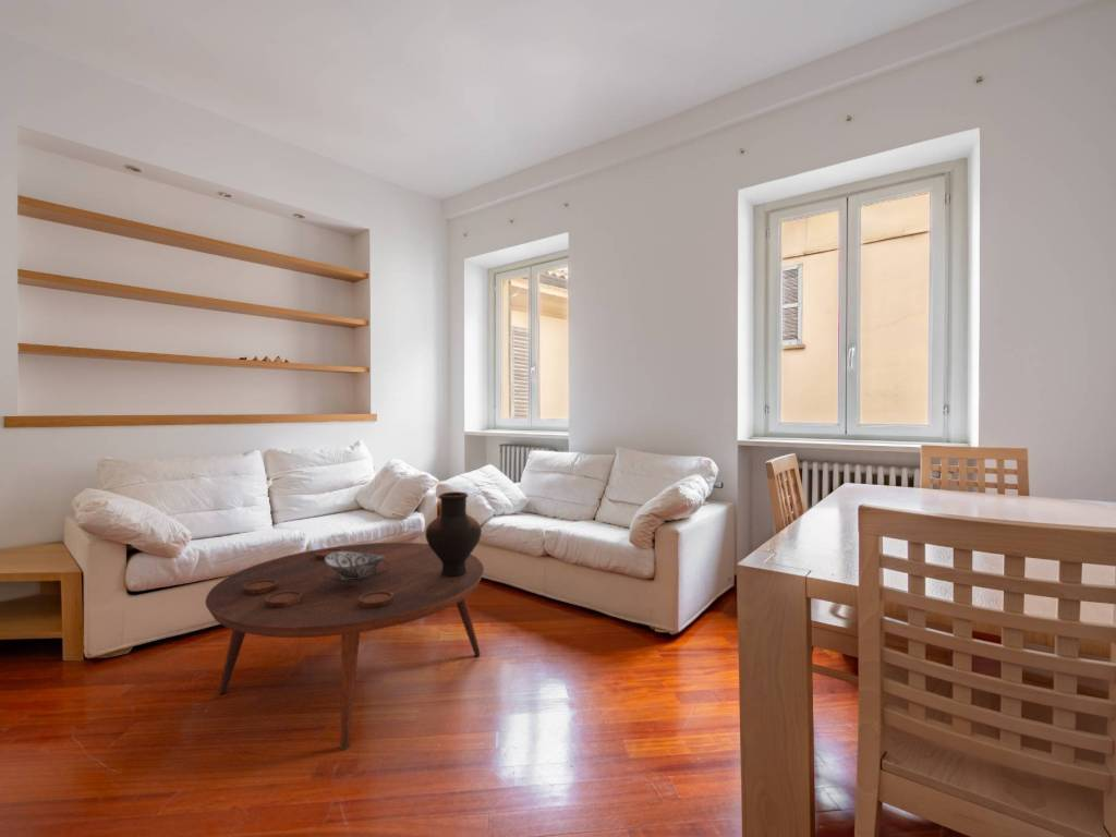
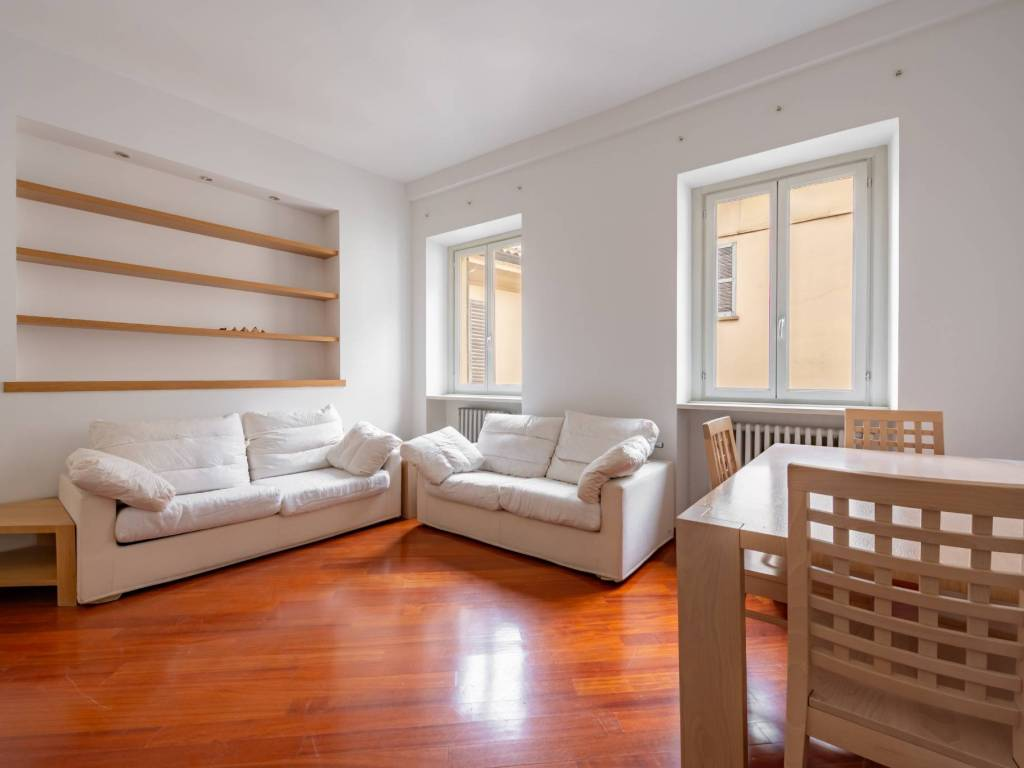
- decorative bowl (354, 570)
- coffee table (356, 620)
- vase (453, 531)
